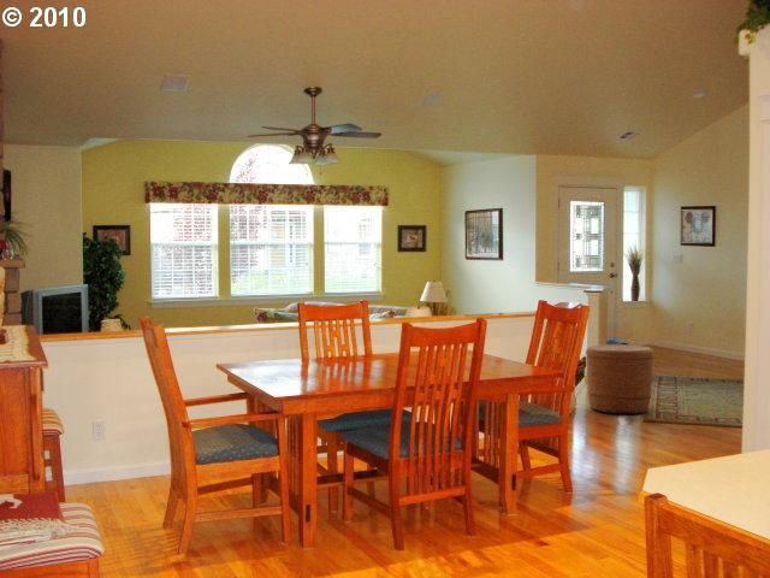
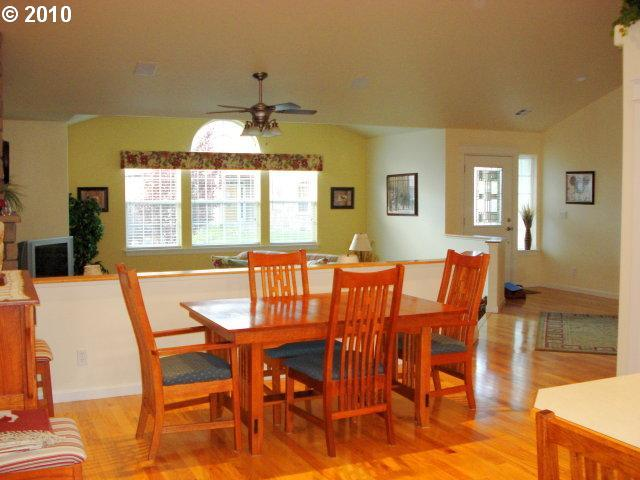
- basket (618, 378)
